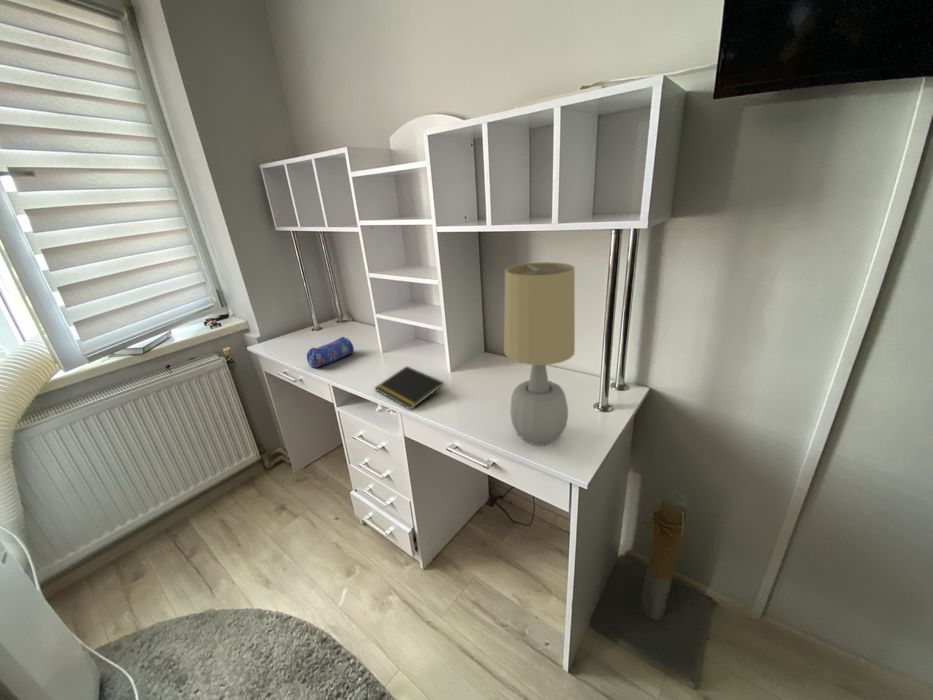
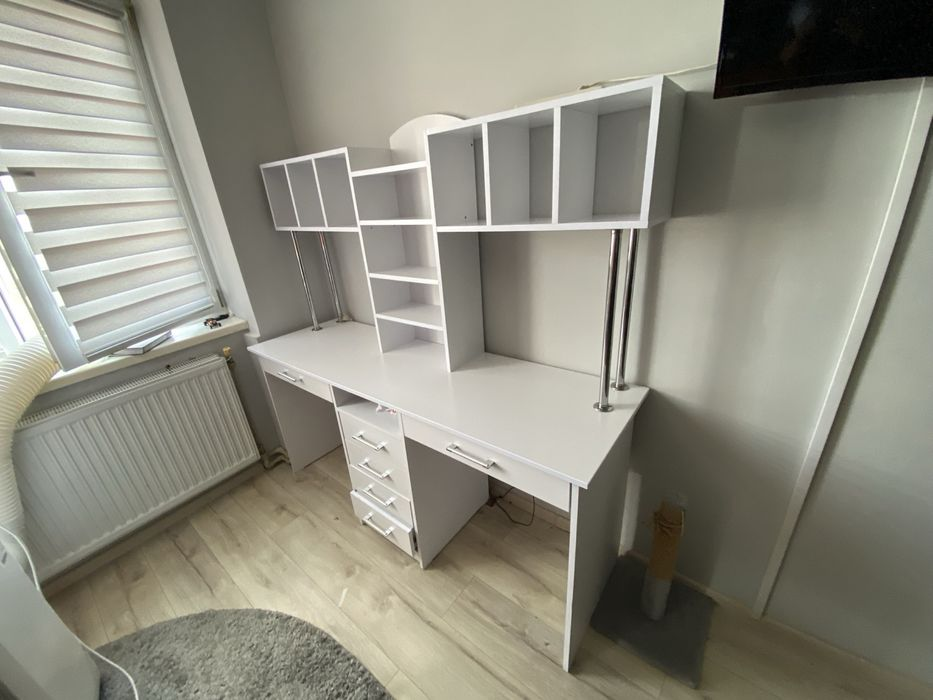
- table lamp (538, 359)
- notepad (408, 386)
- pencil case (330, 351)
